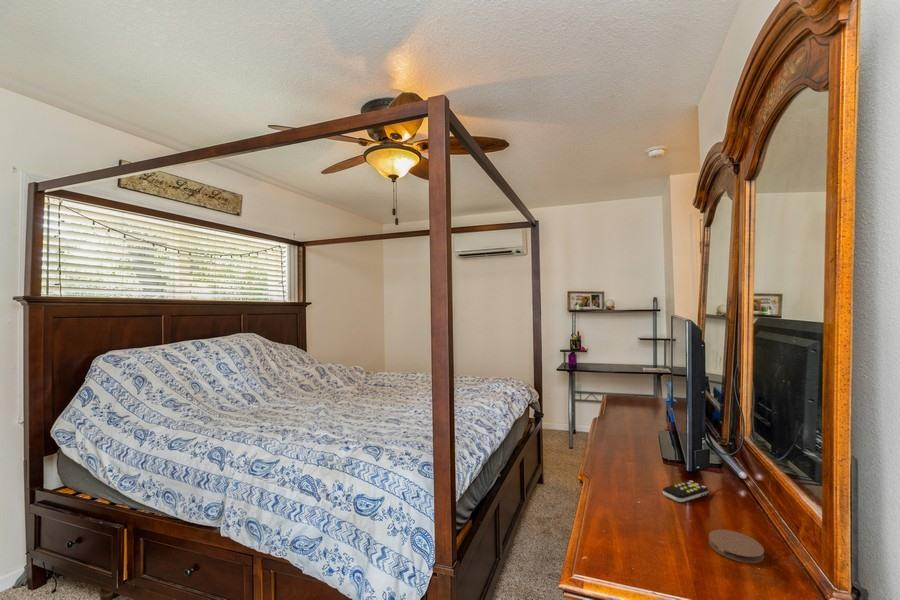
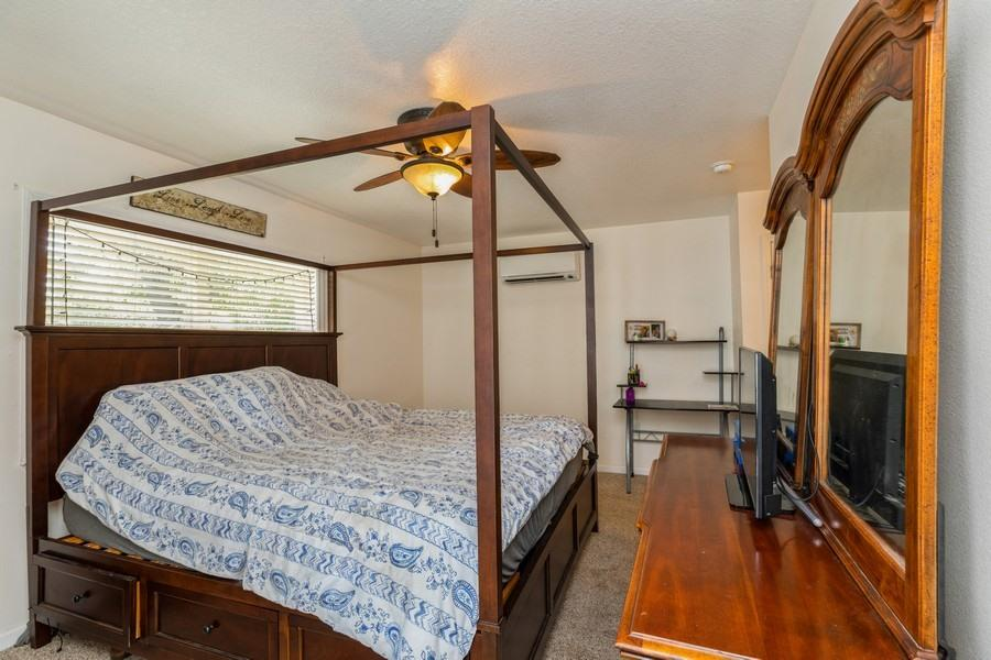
- coaster (735, 545)
- remote control (685, 490)
